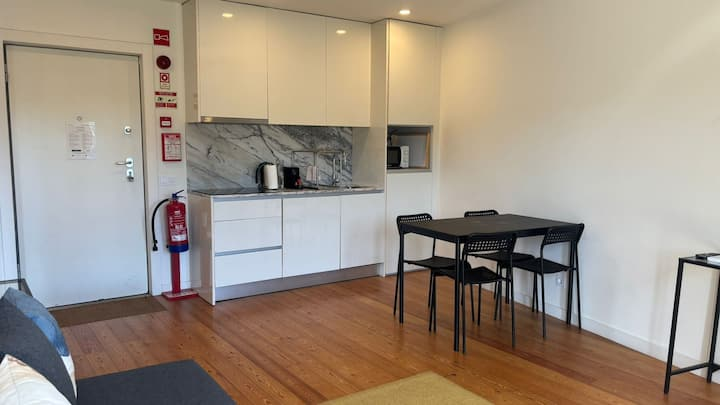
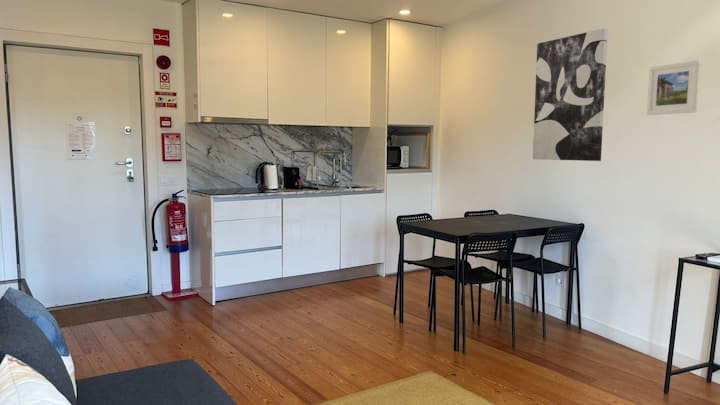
+ wall art (567, 99)
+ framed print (672, 88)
